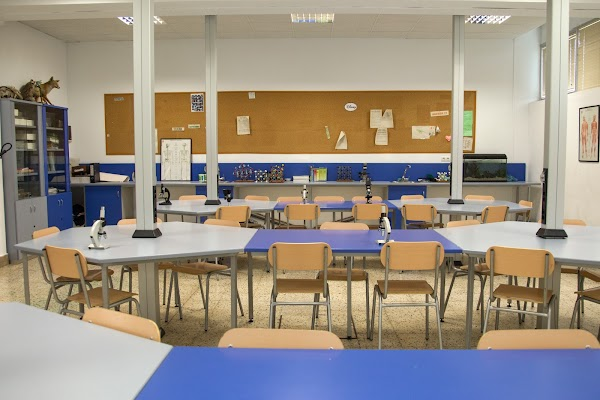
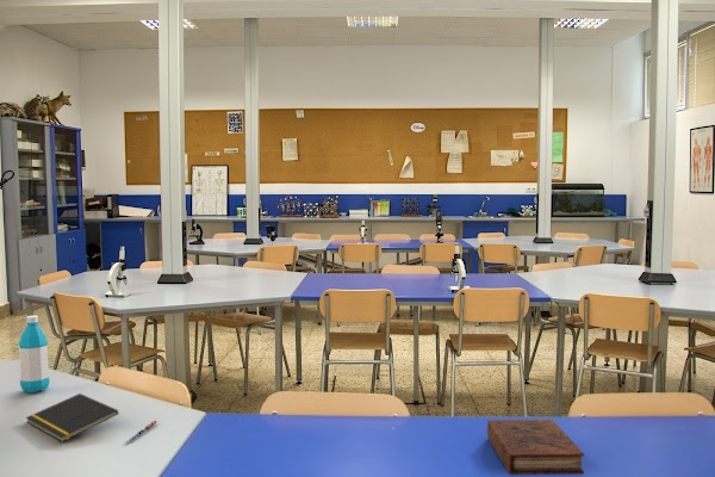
+ pen (142, 430)
+ notepad (72, 415)
+ water bottle (33, 353)
+ book (531, 445)
